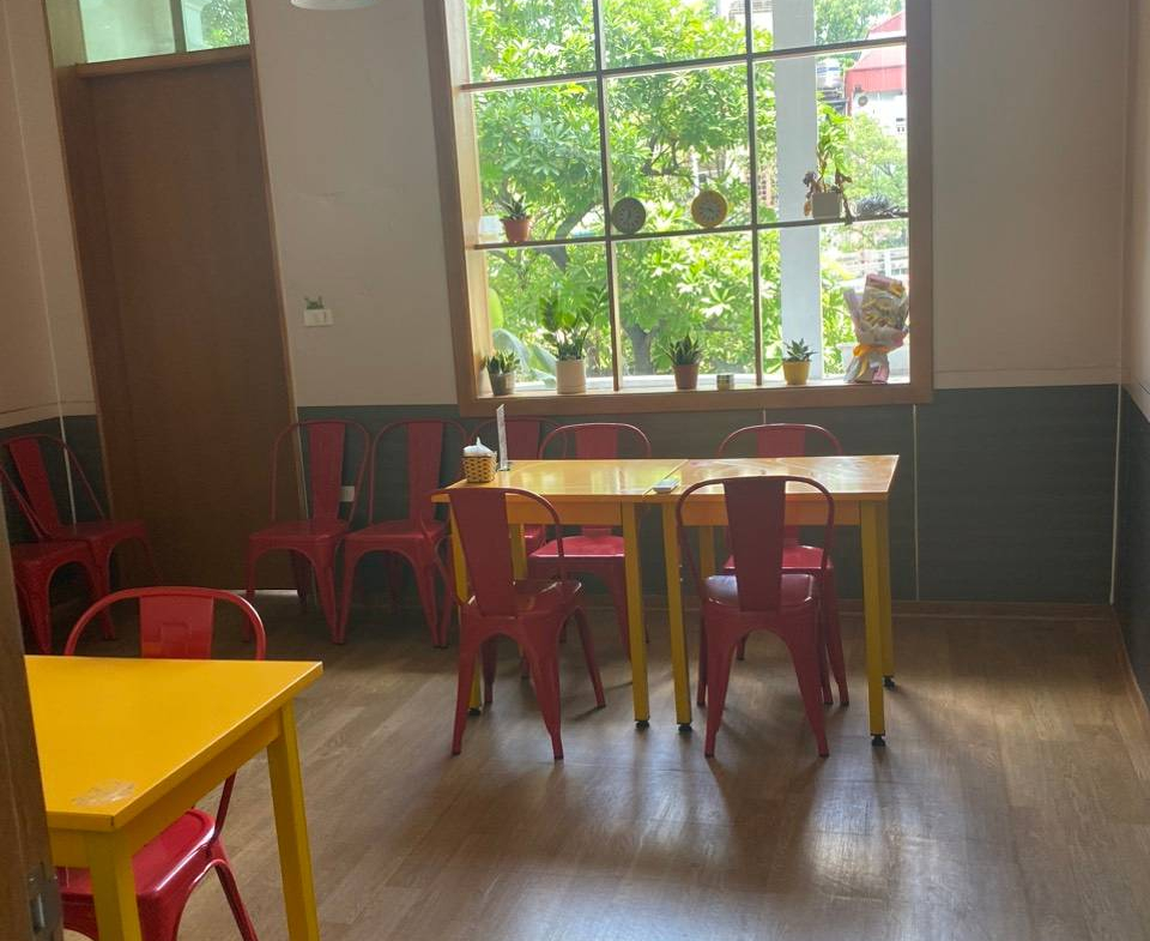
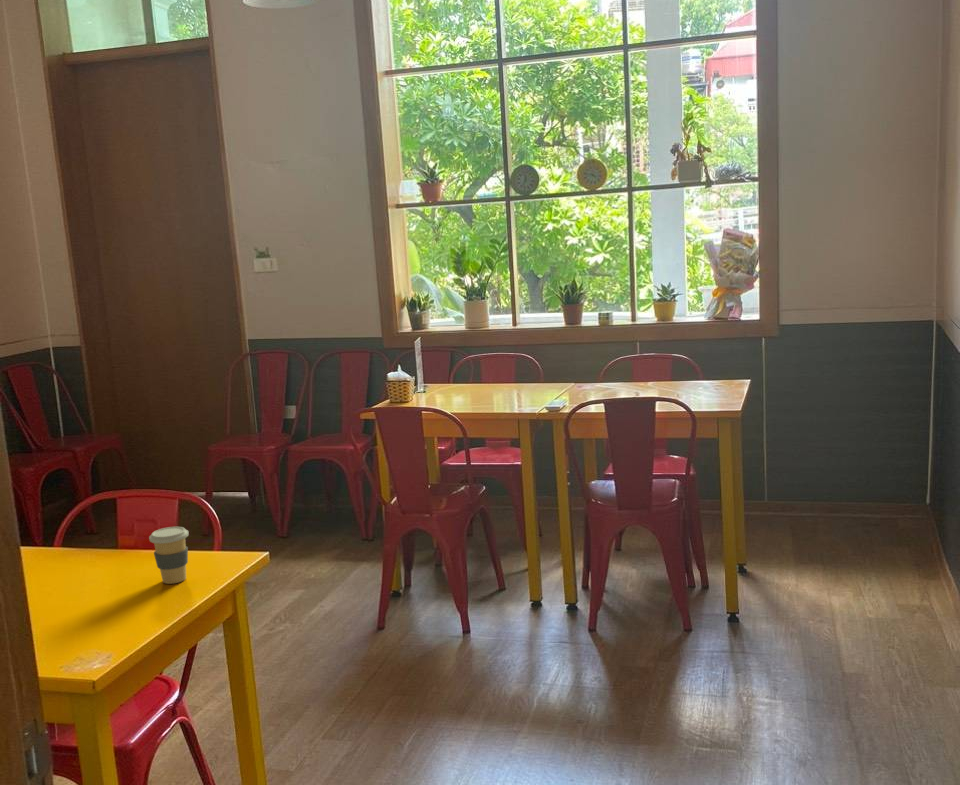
+ coffee cup (171, 555)
